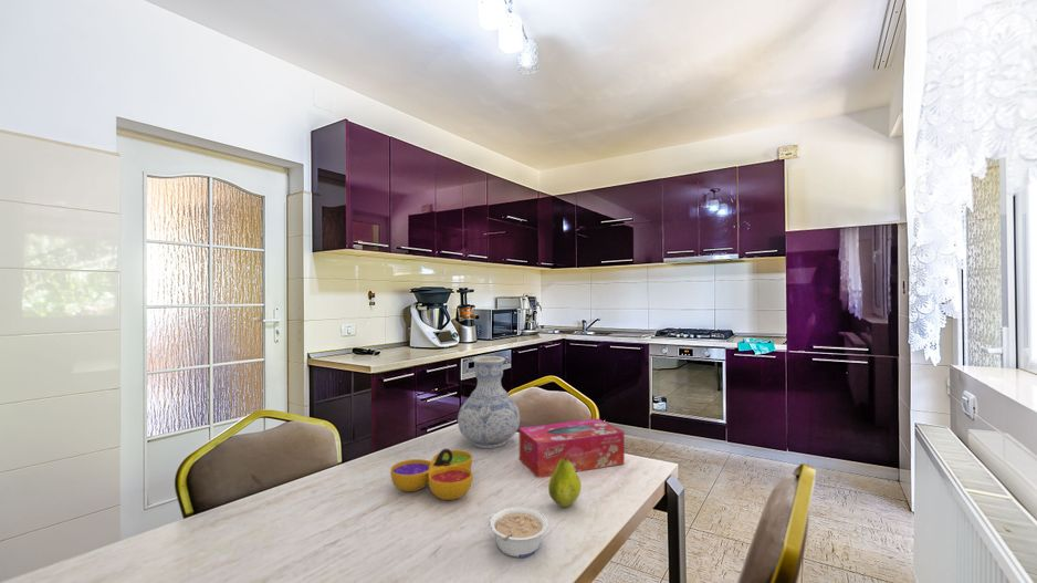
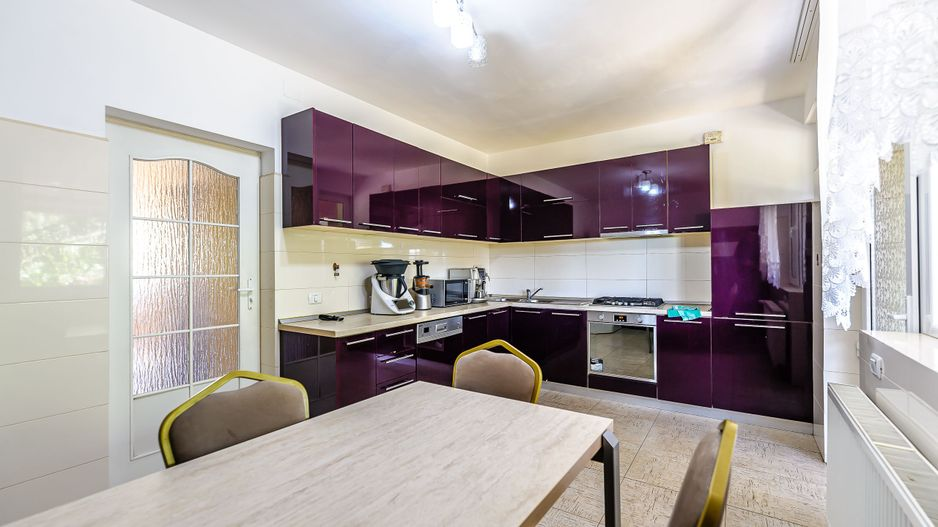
- tissue box (570, 445)
- decorative bowl (441, 470)
- legume (518, 531)
- fruit (565, 481)
- vase (489, 399)
